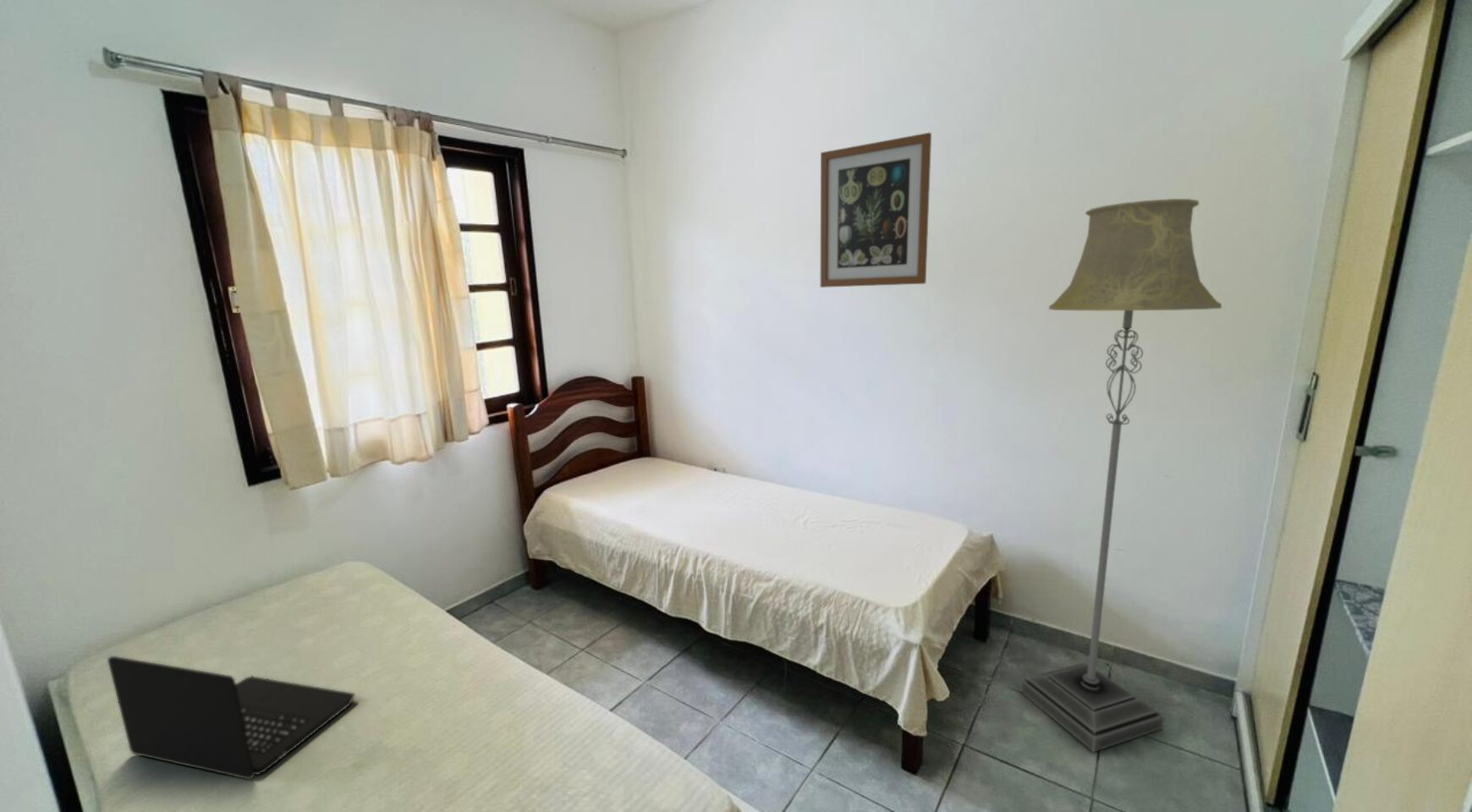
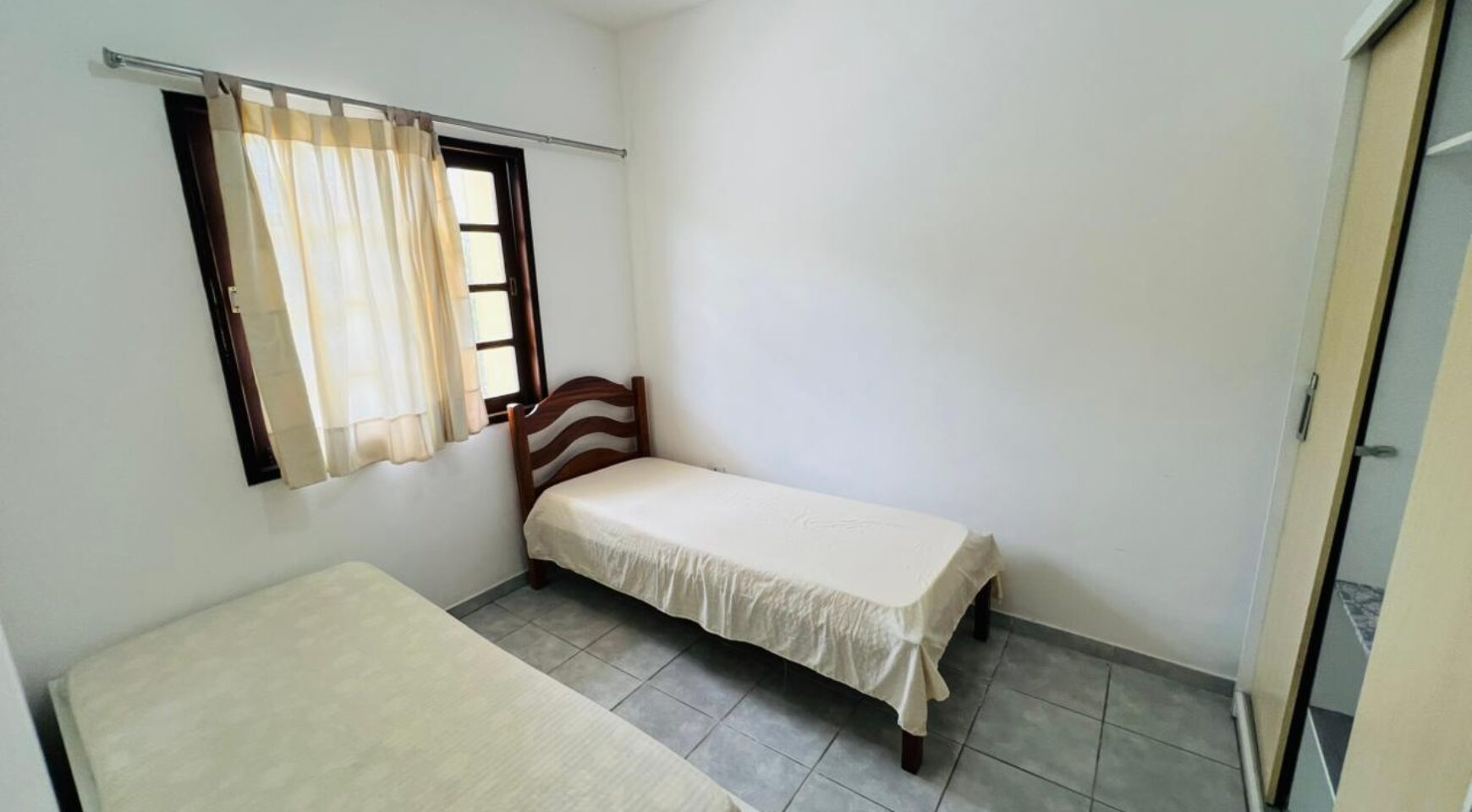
- wall art (871, 216)
- floor lamp (1112, 479)
- laptop (242, 680)
